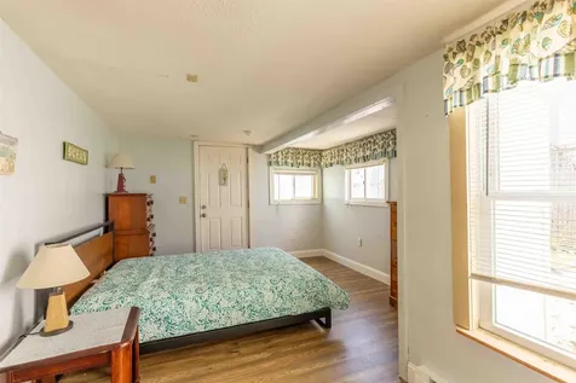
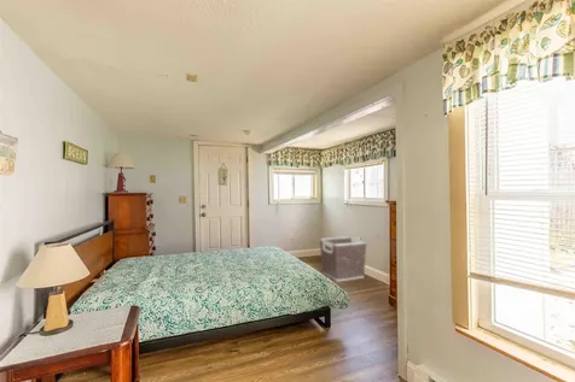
+ clothes hamper (342, 257)
